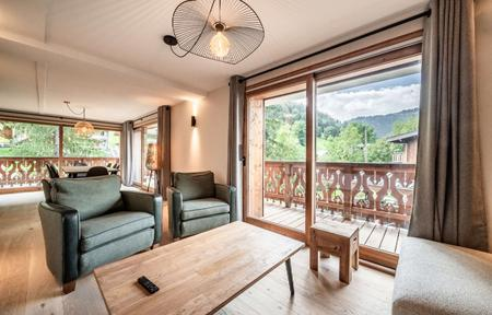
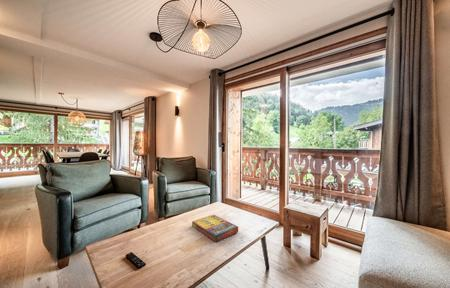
+ game compilation box (214, 226)
